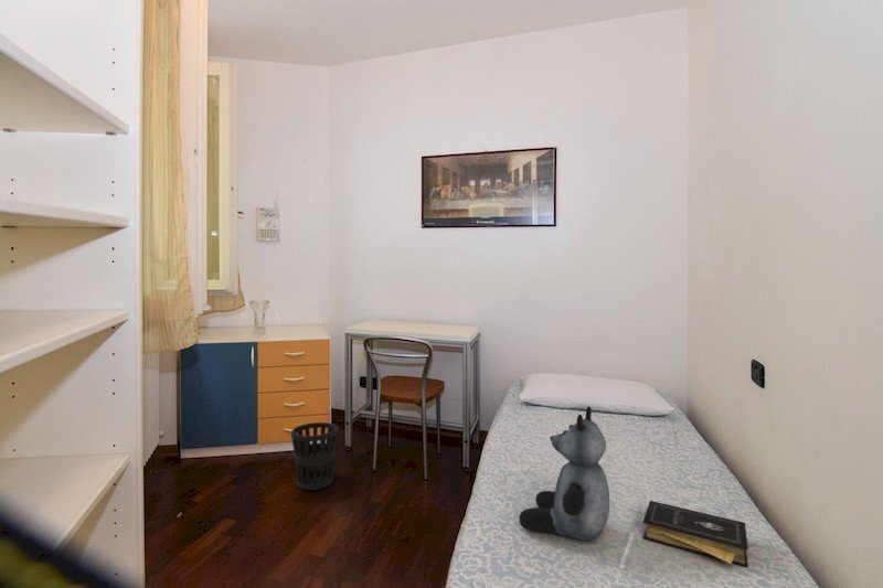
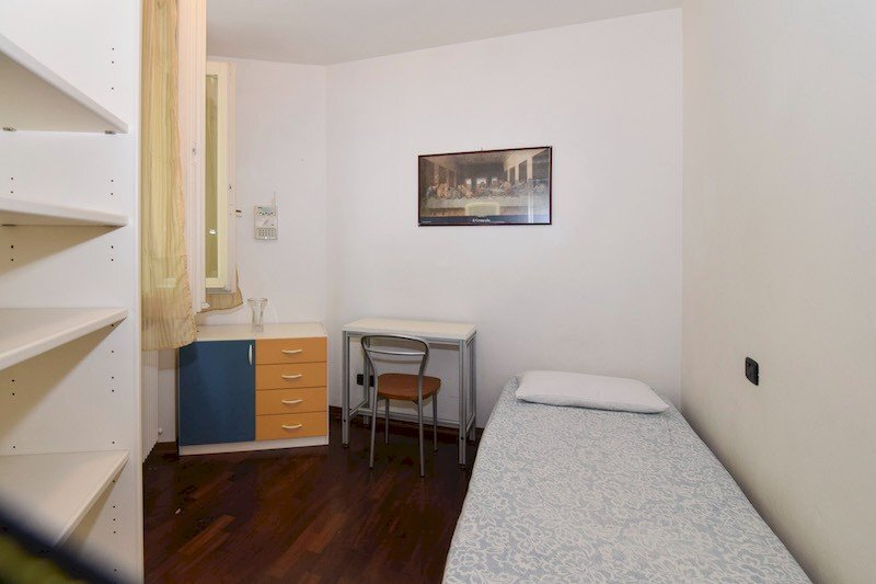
- teddy bear (565, 468)
- book (693, 532)
- wastebasket (315, 455)
